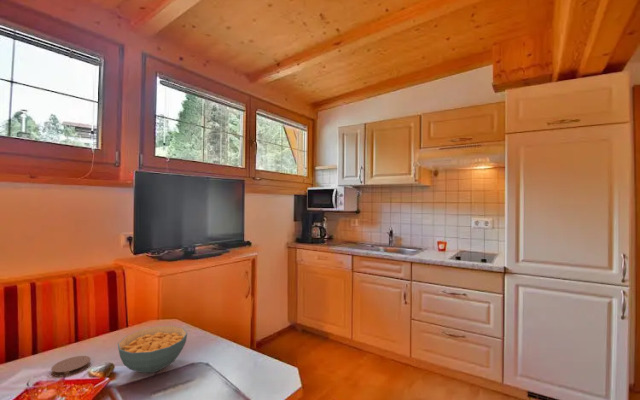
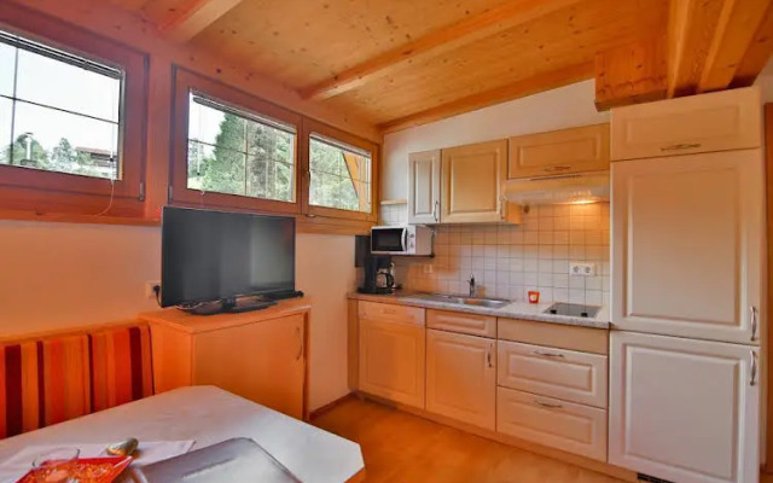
- coaster (71, 365)
- cereal bowl (153, 353)
